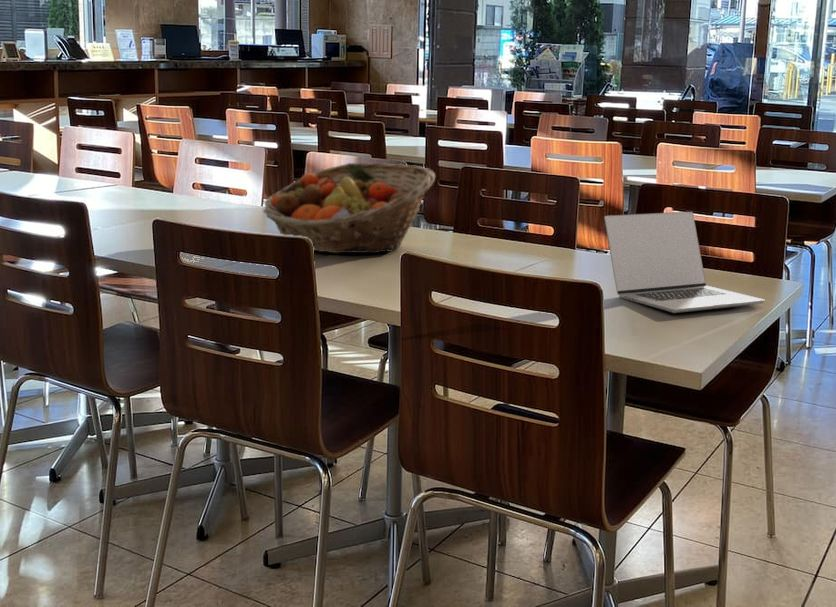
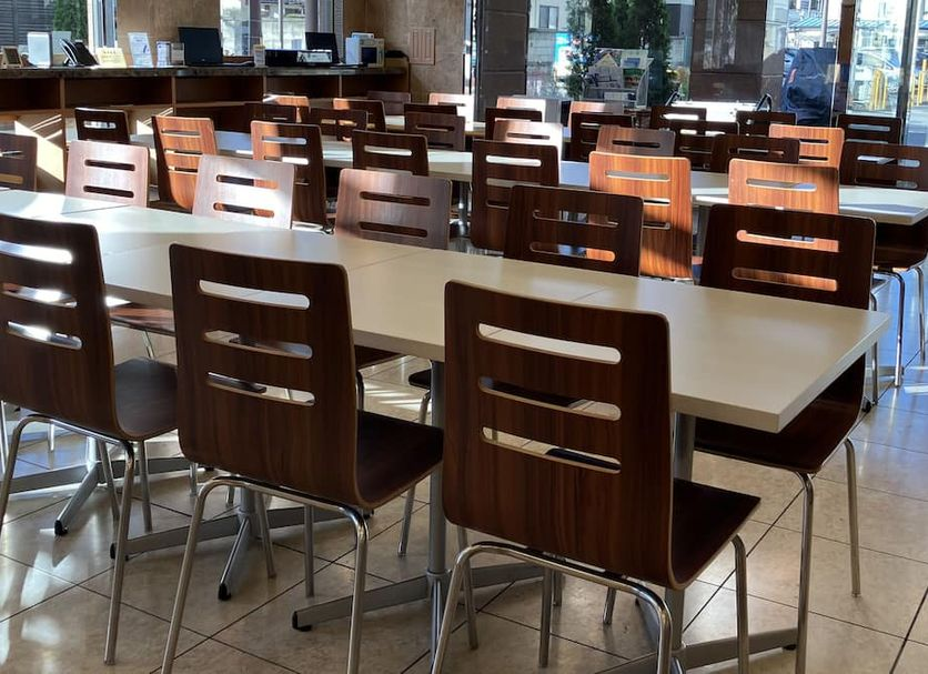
- fruit basket (348, 205)
- laptop (683, 259)
